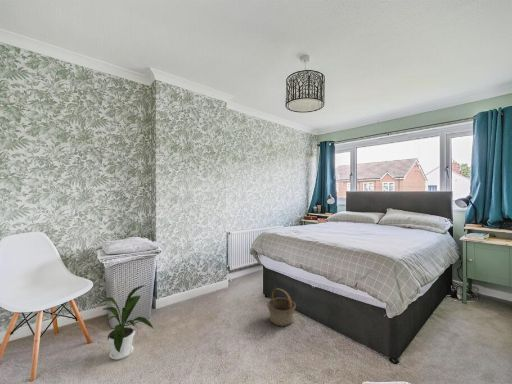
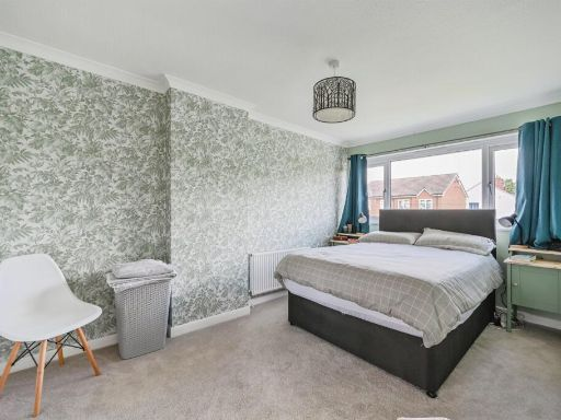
- house plant (123, 321)
- basket (281, 305)
